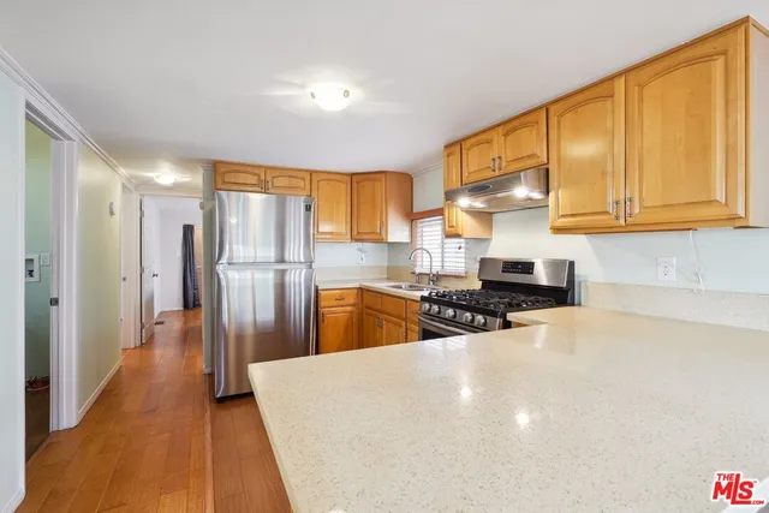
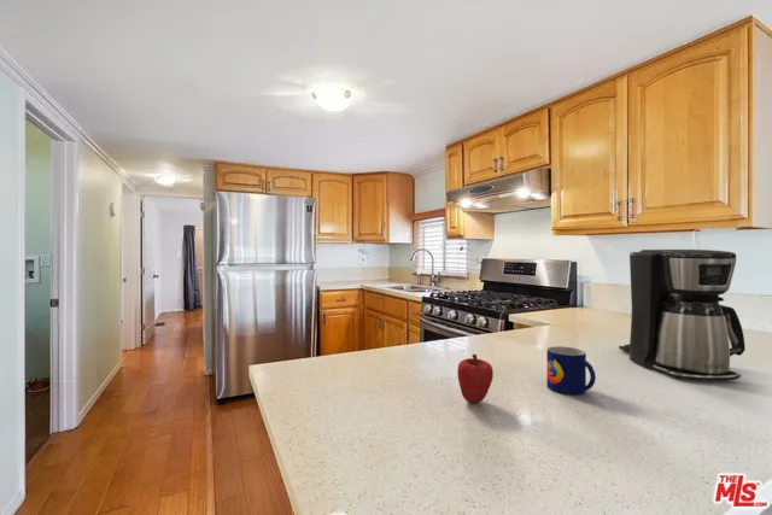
+ mug (572, 371)
+ apple (474, 378)
+ coffee maker (679, 306)
